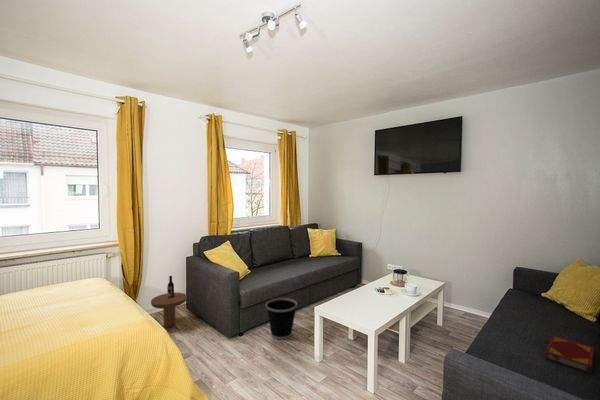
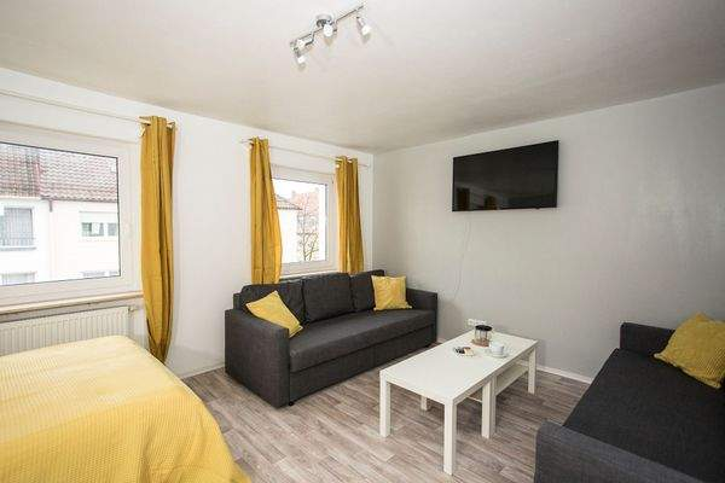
- hardback book (569, 352)
- wastebasket (281, 319)
- side table (169, 301)
